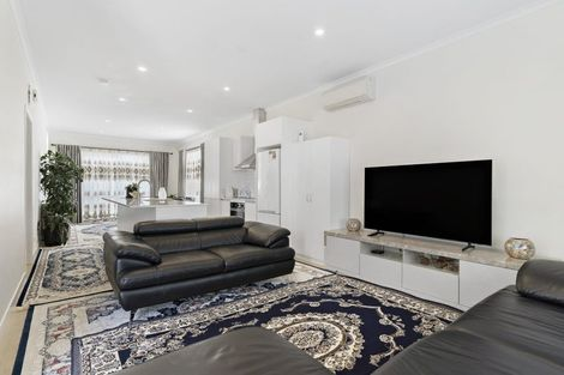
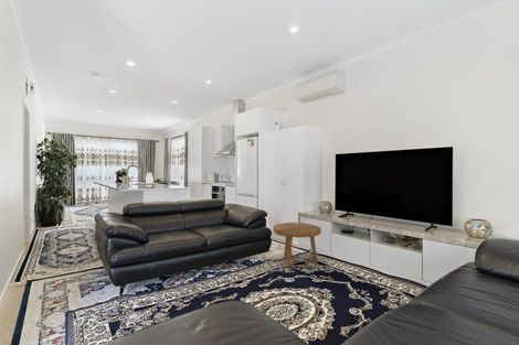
+ footstool (292, 244)
